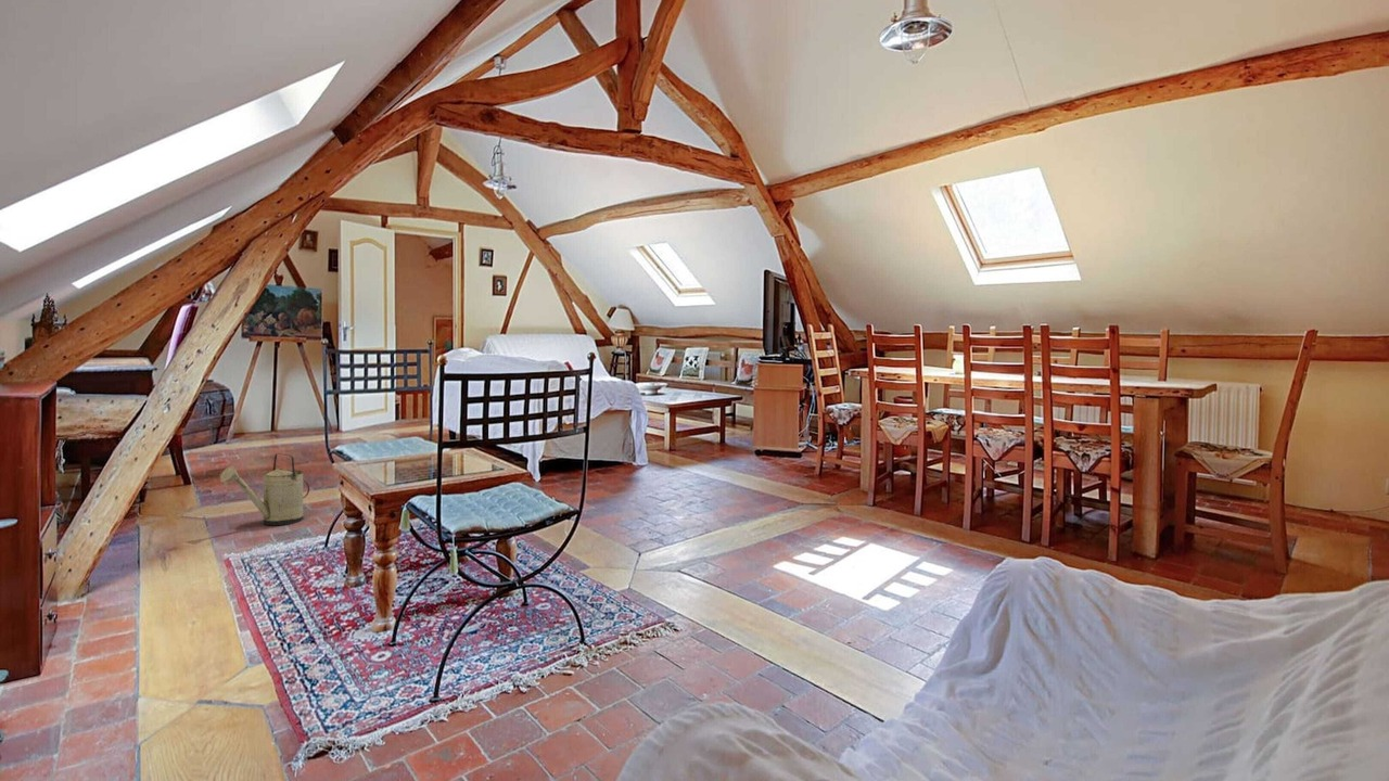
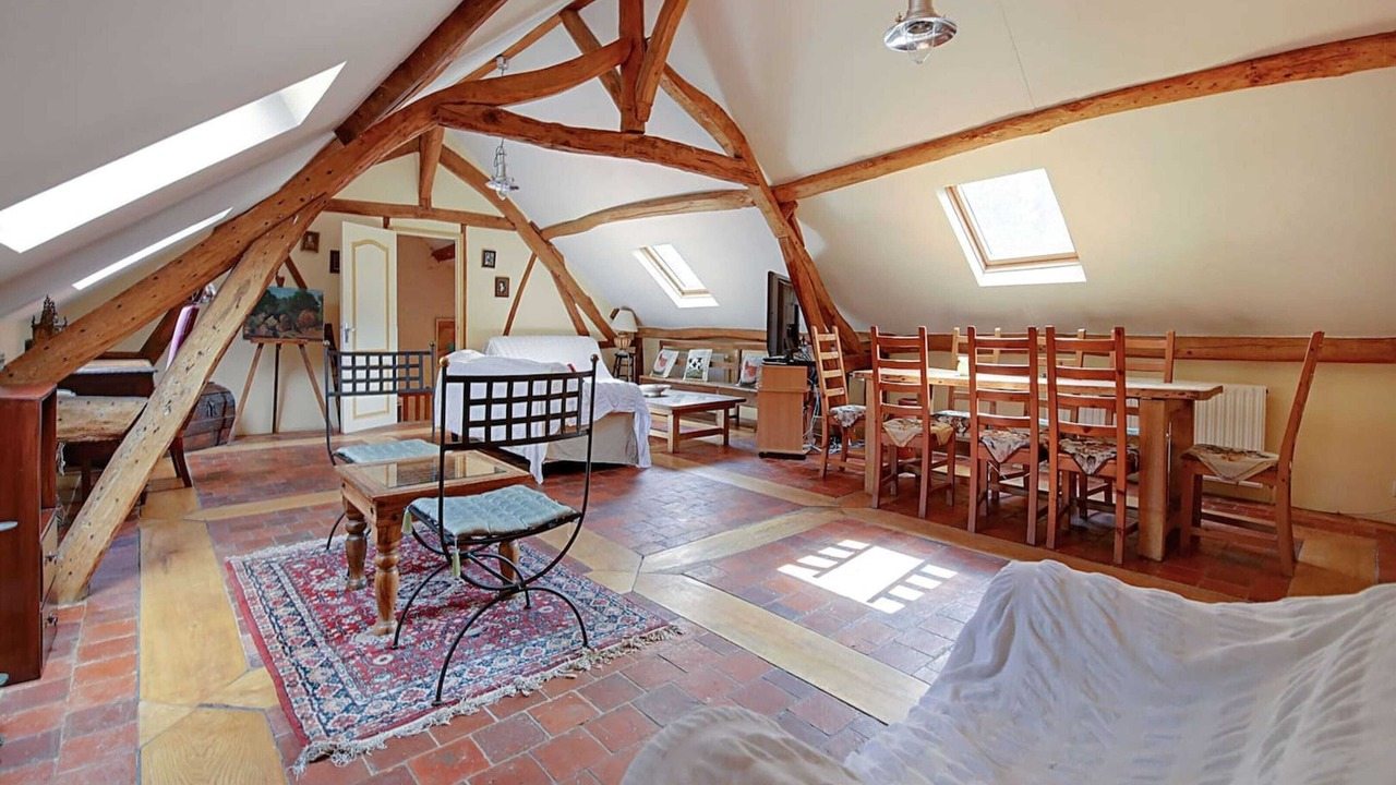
- watering can (267, 490)
